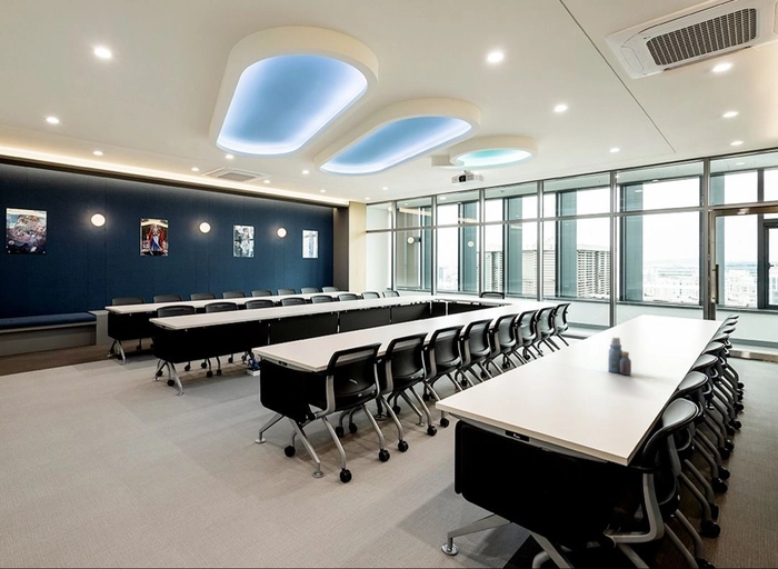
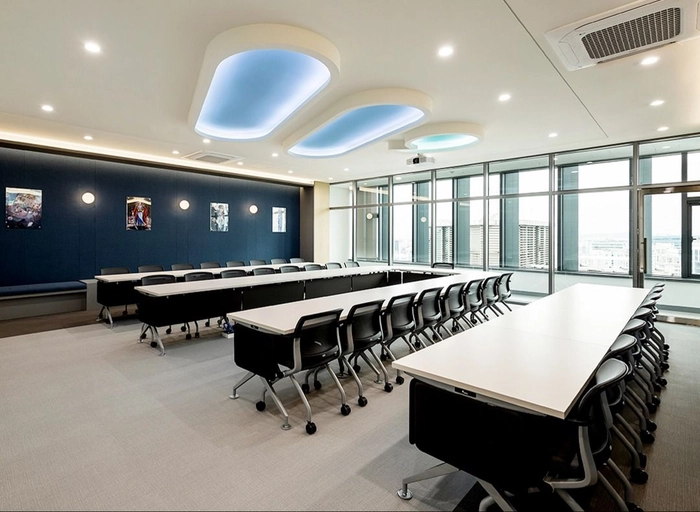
- bottle (619, 355)
